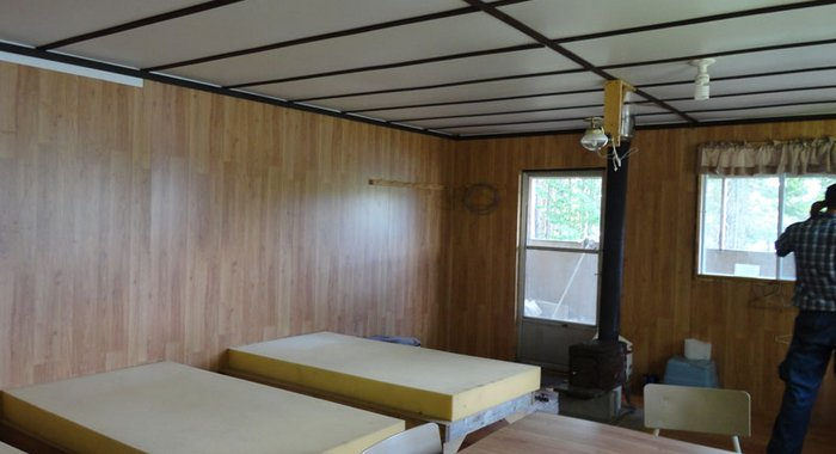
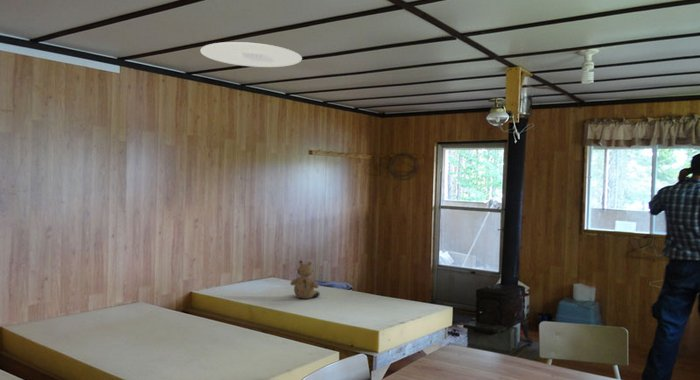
+ ceiling light (252, 50)
+ teddy bear (307, 278)
